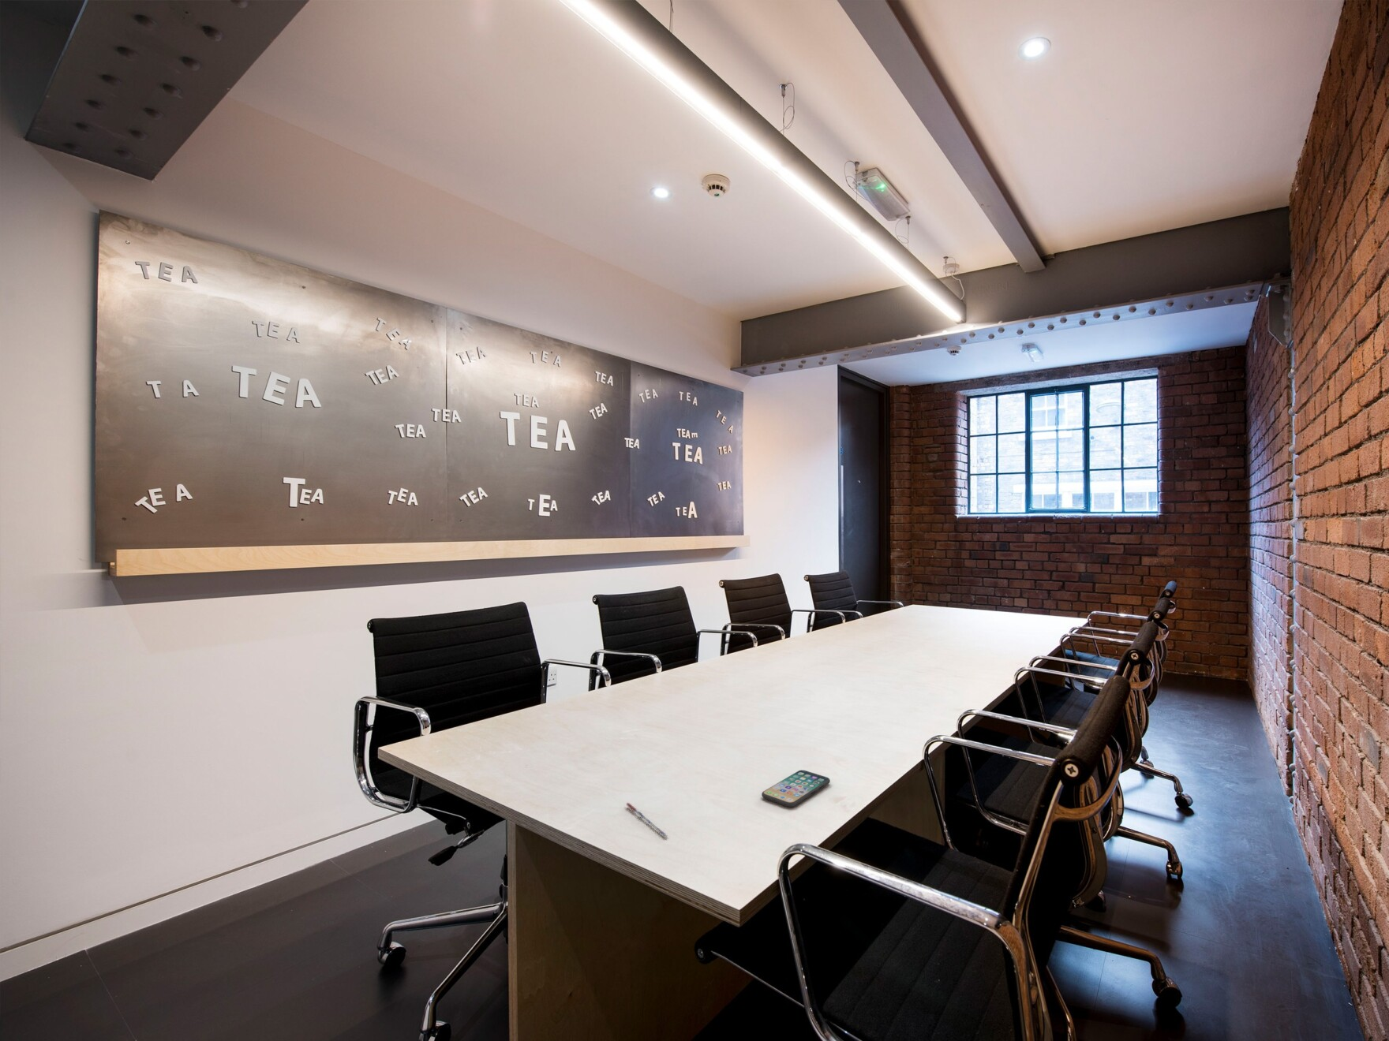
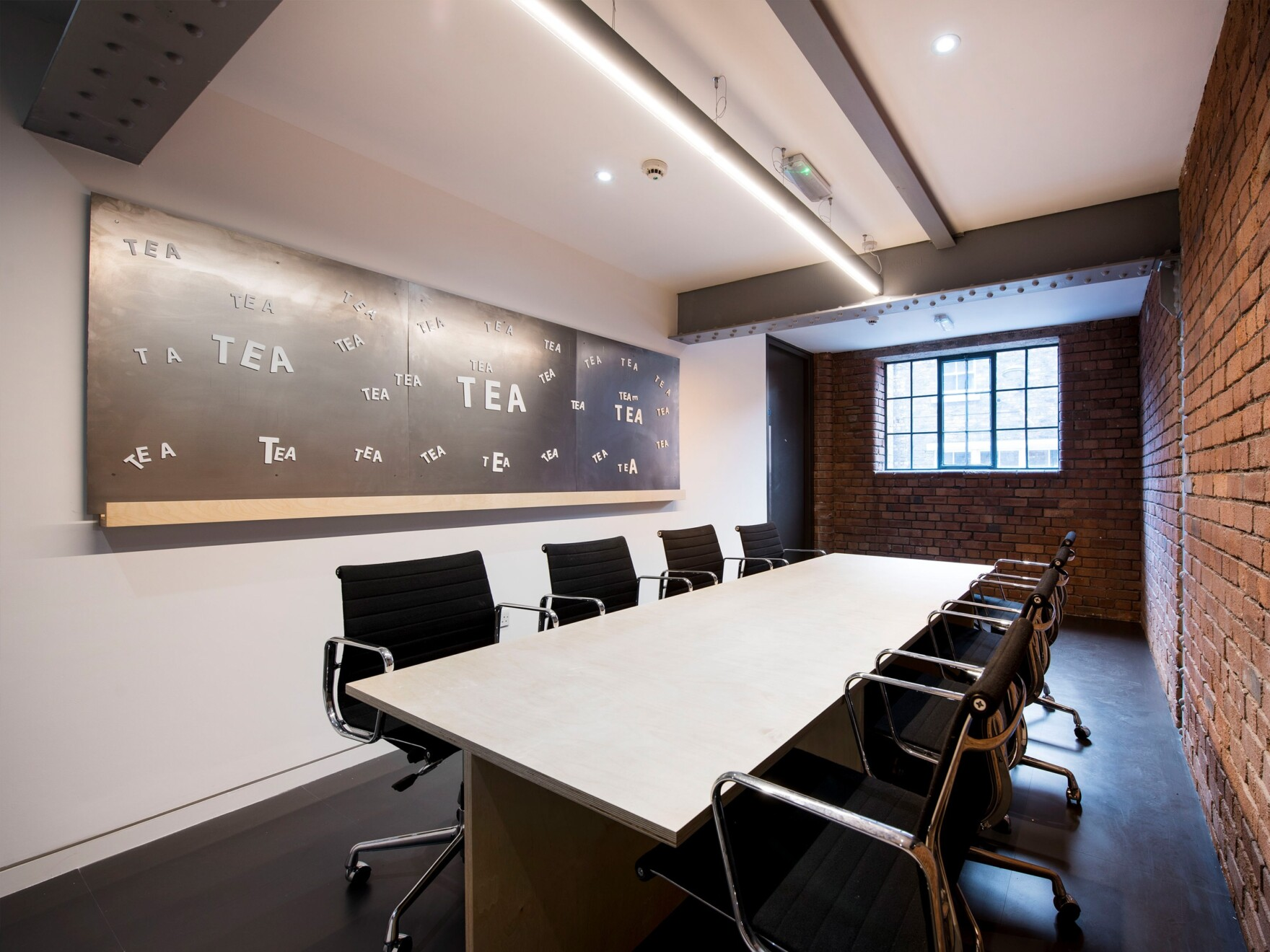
- pen (645, 819)
- smartphone (796, 787)
